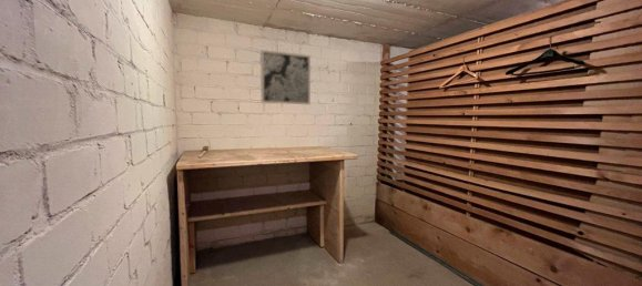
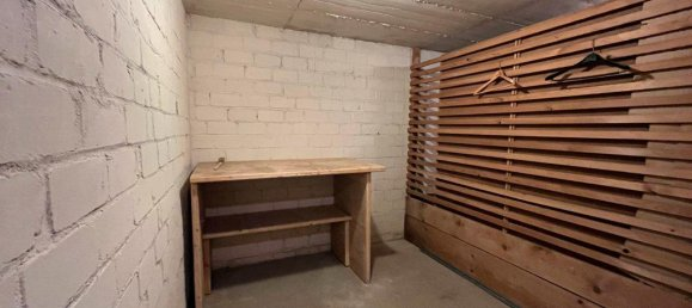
- wall art (286, 78)
